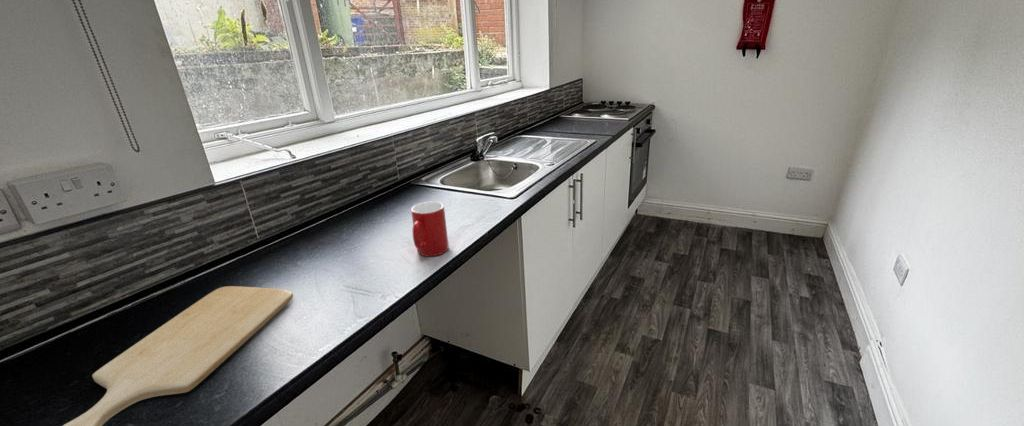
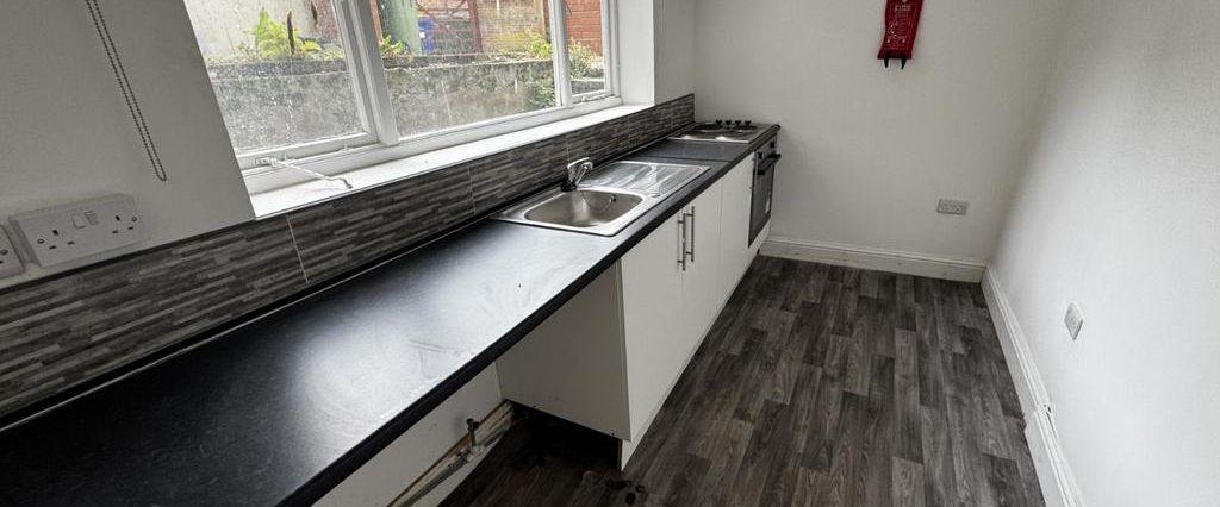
- chopping board (179, 351)
- cup (425, 231)
